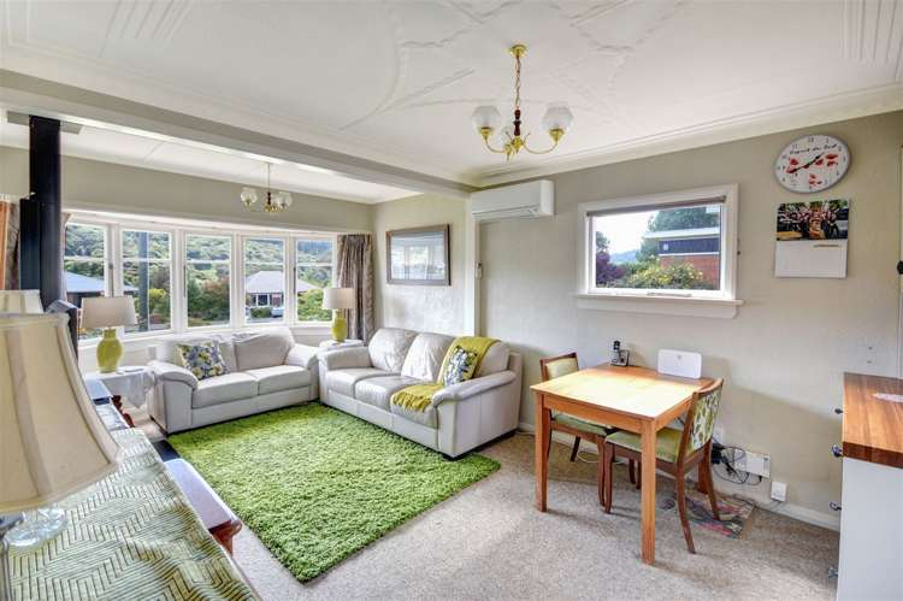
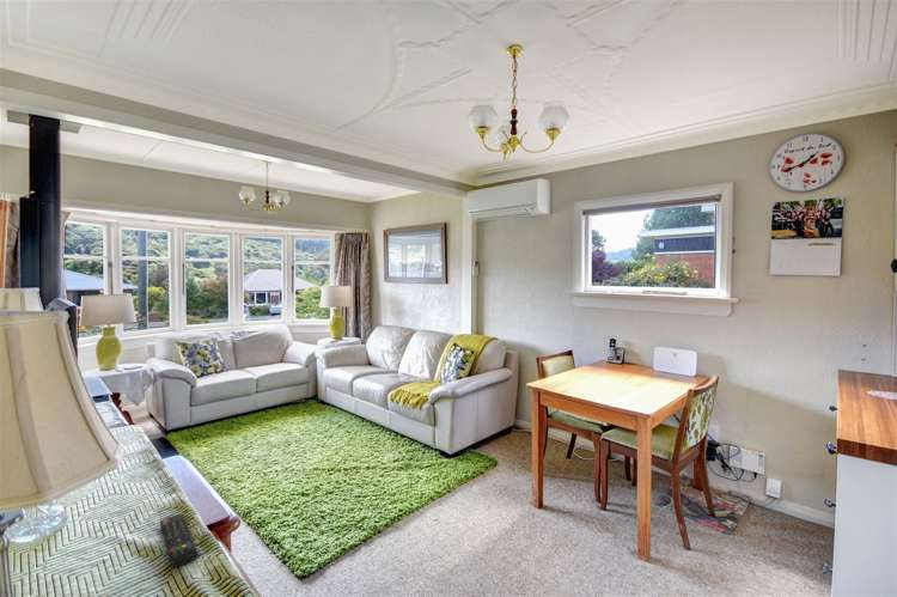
+ remote control (177, 537)
